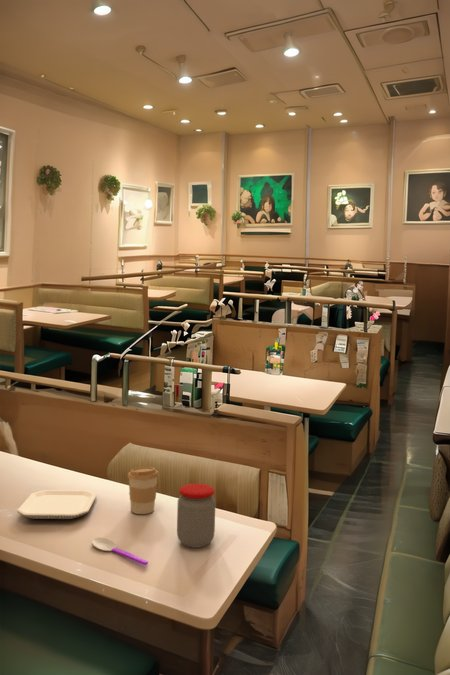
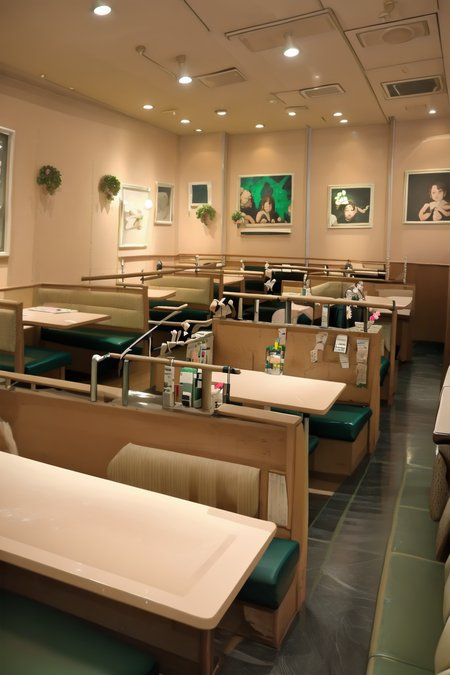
- plate (58, 504)
- spoon (119, 551)
- jar (196, 515)
- coffee cup (142, 489)
